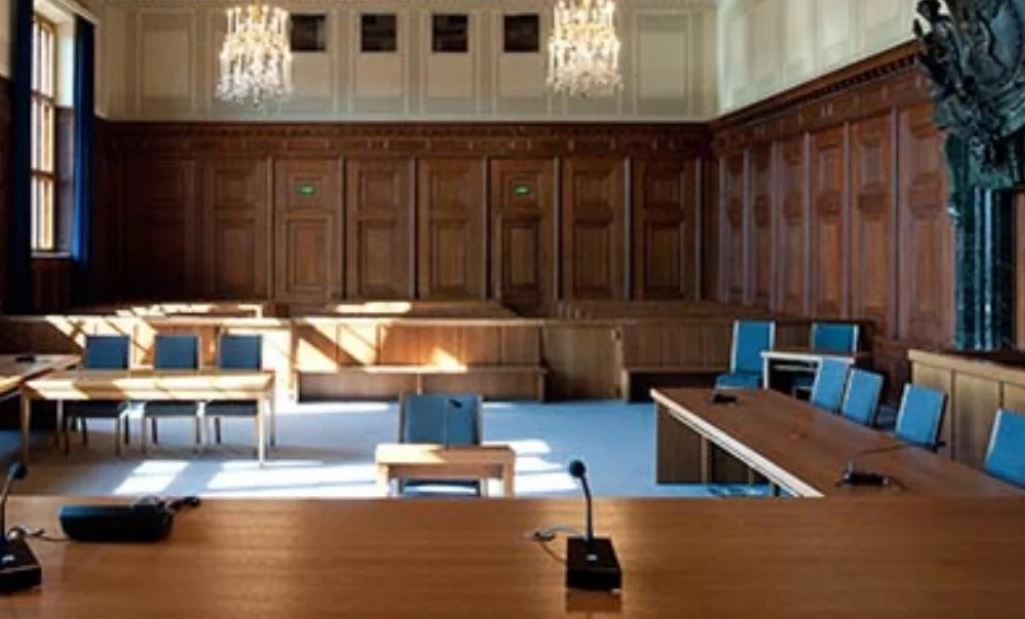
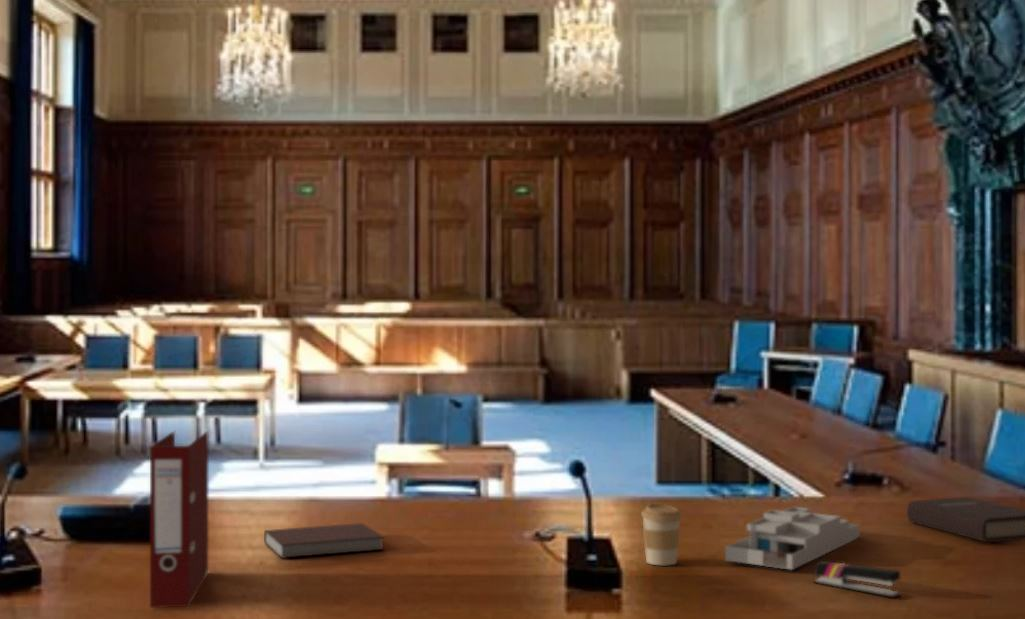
+ stapler (856, 576)
+ desk organizer (795, 531)
+ book (973, 518)
+ binder (181, 513)
+ coffee cup (661, 534)
+ notebook (323, 539)
